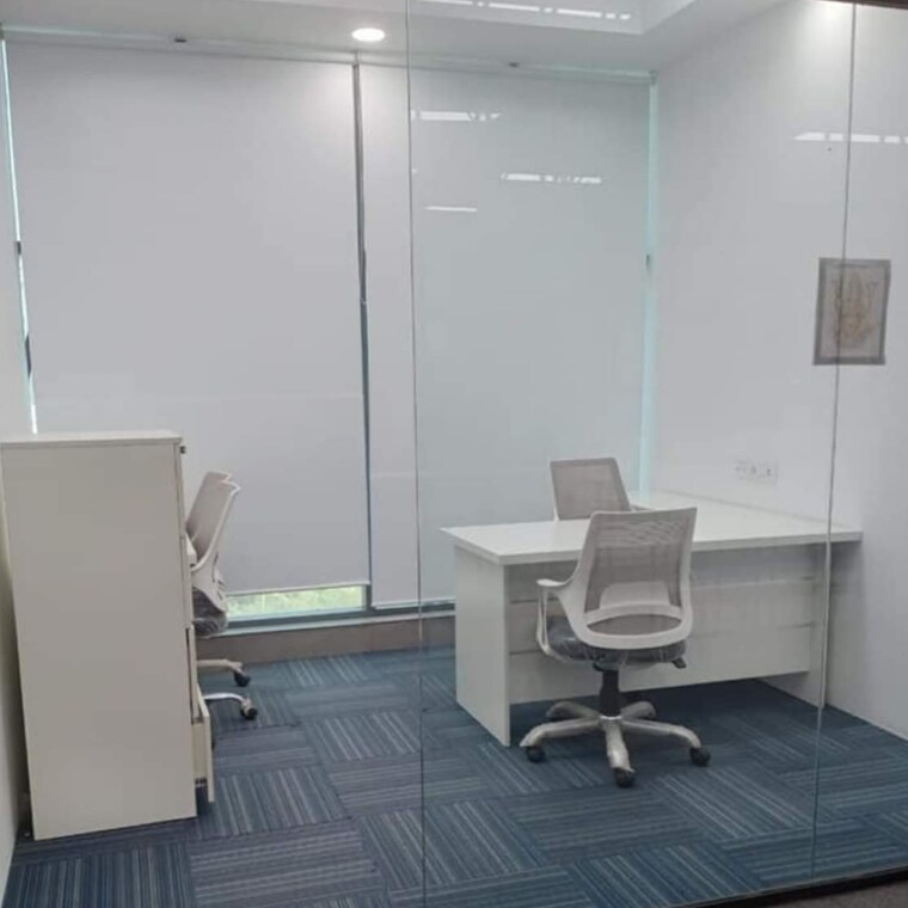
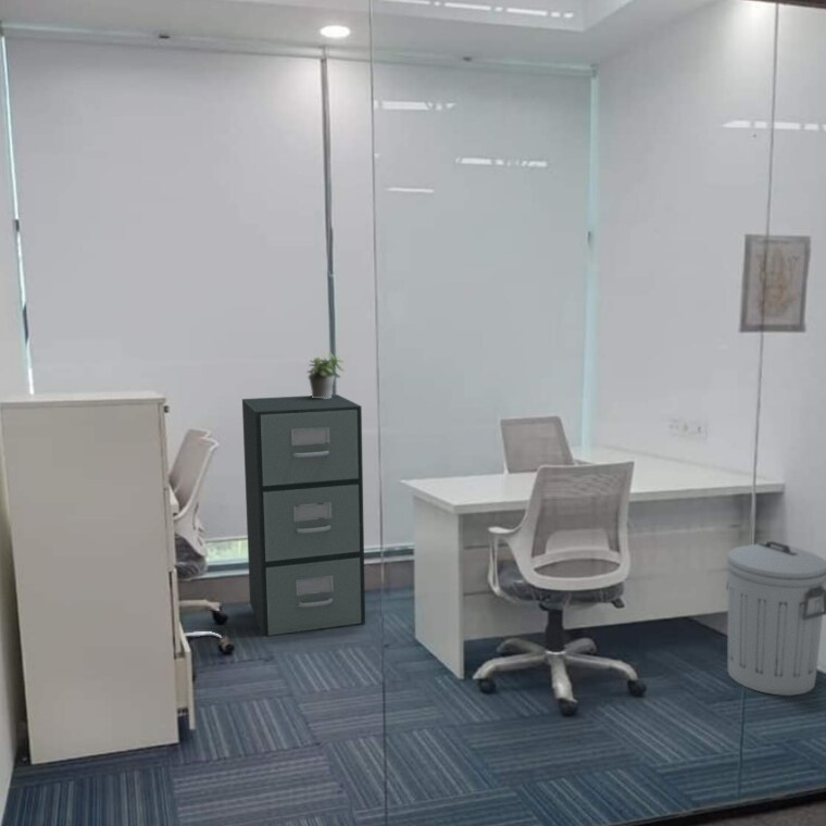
+ trash can (774, 610)
+ potted plant (326, 375)
+ filing cabinet (303, 511)
